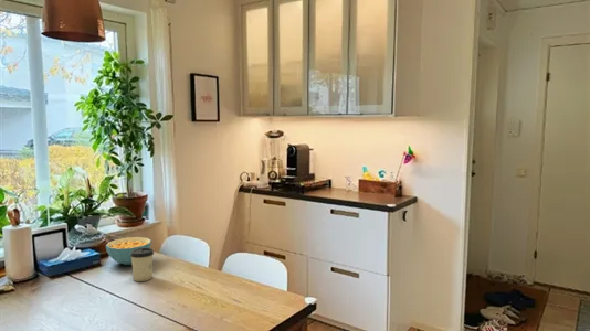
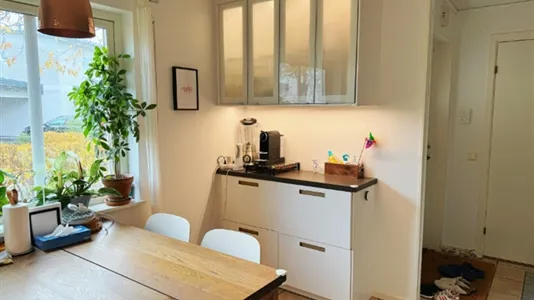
- cereal bowl (129, 253)
- cup (143, 264)
